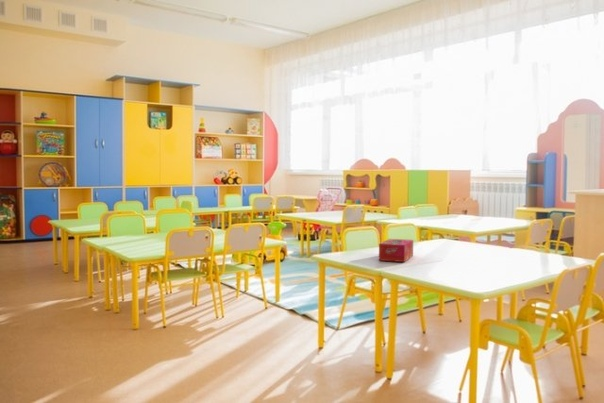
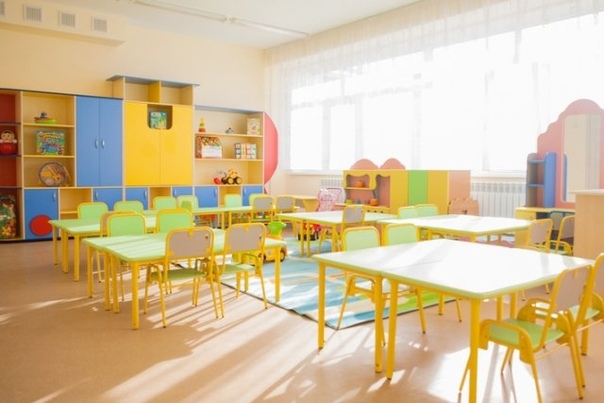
- tissue box (396, 249)
